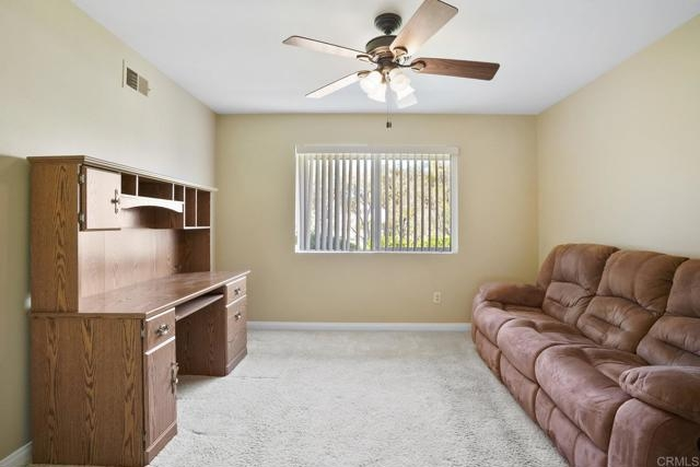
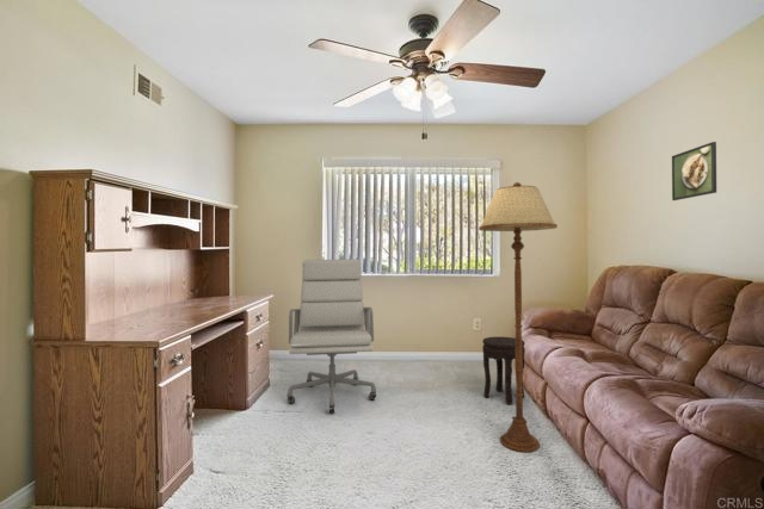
+ side table (501, 368)
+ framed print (692, 173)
+ office chair (331, 328)
+ floor lamp (517, 312)
